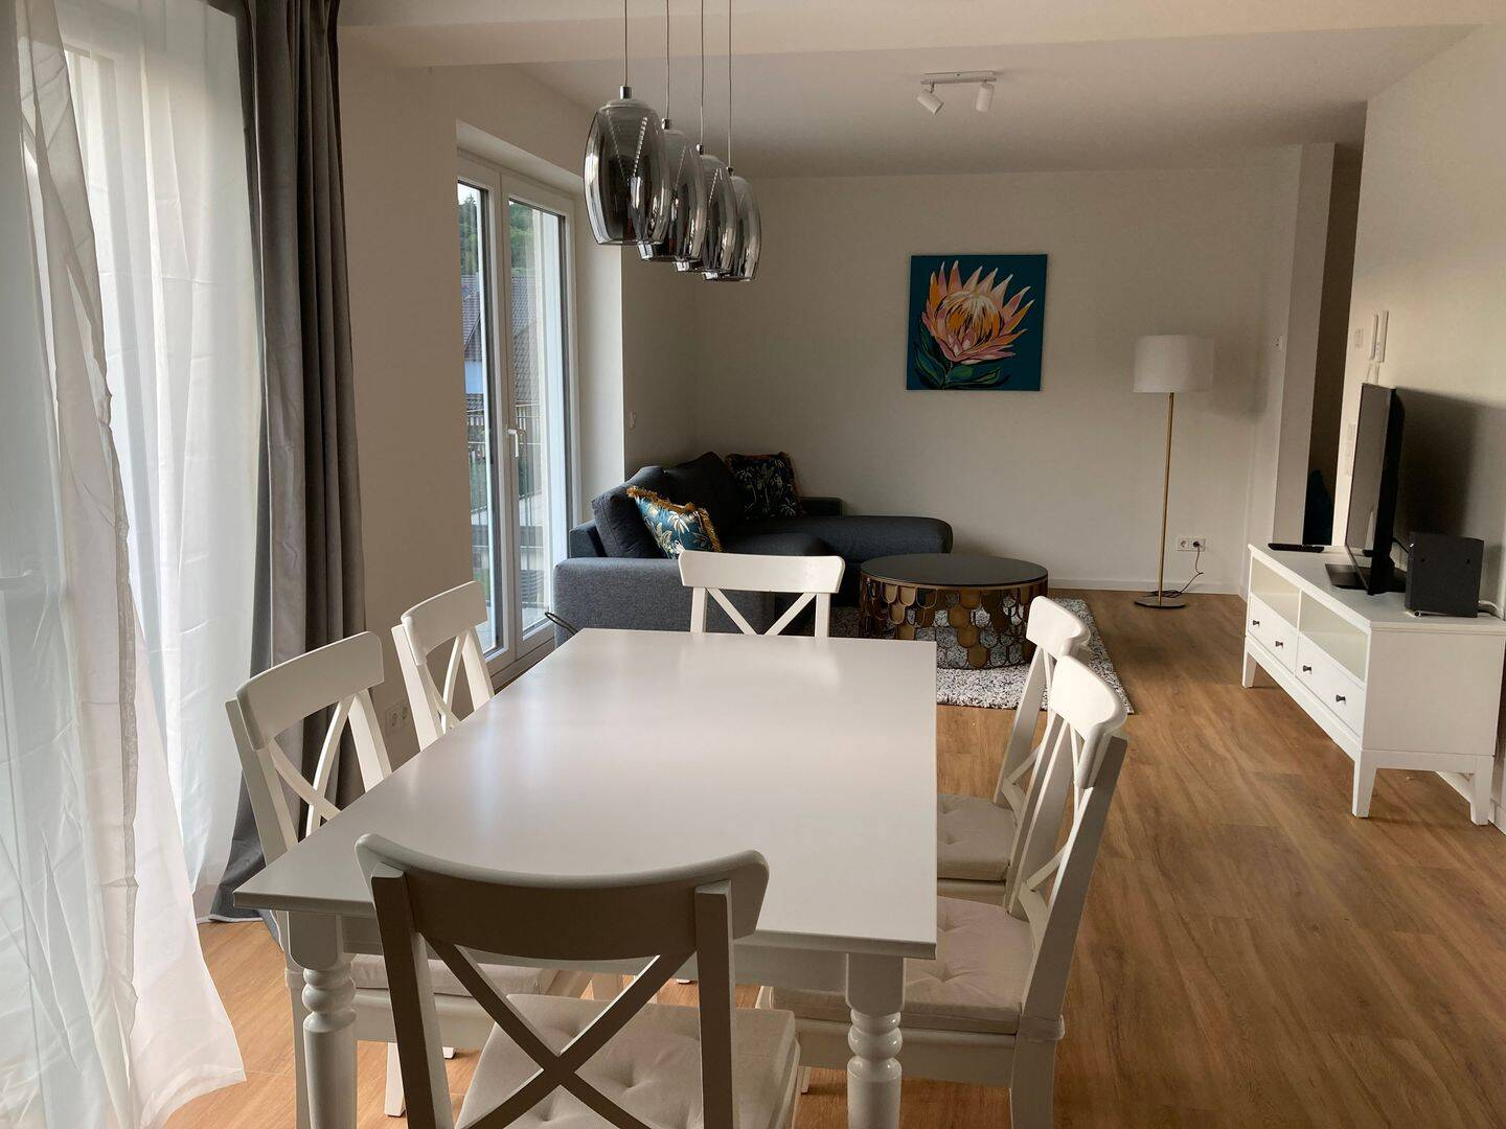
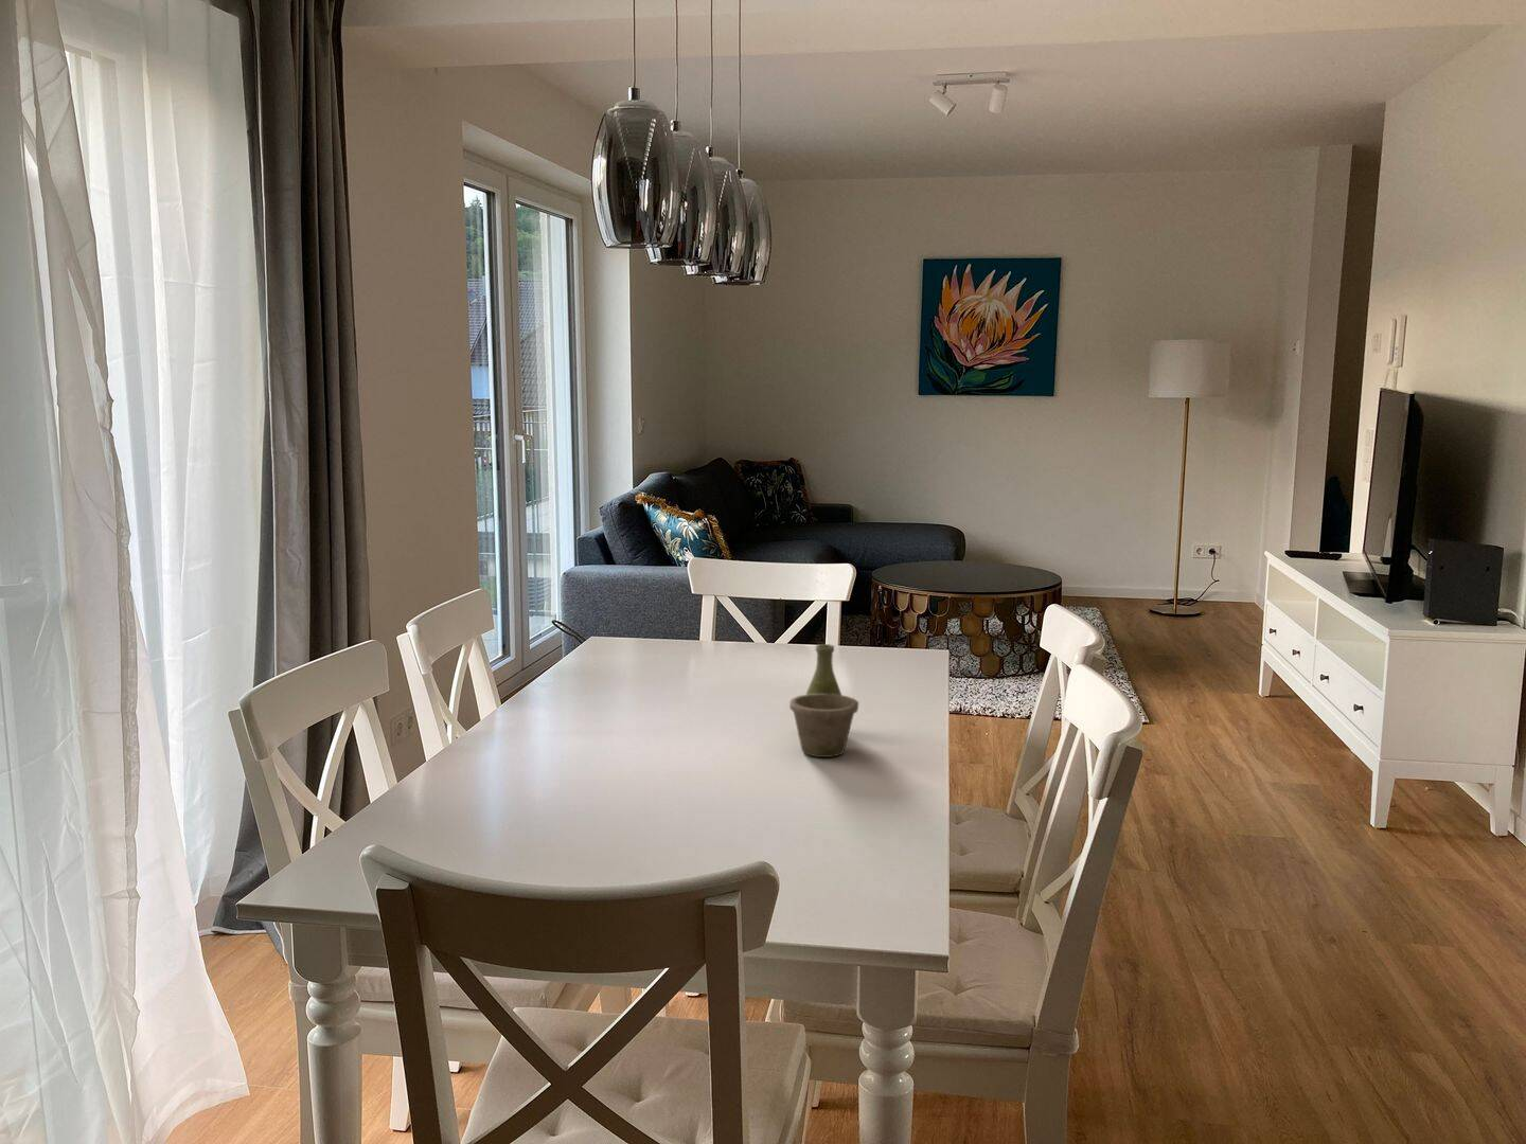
+ vase (825, 699)
